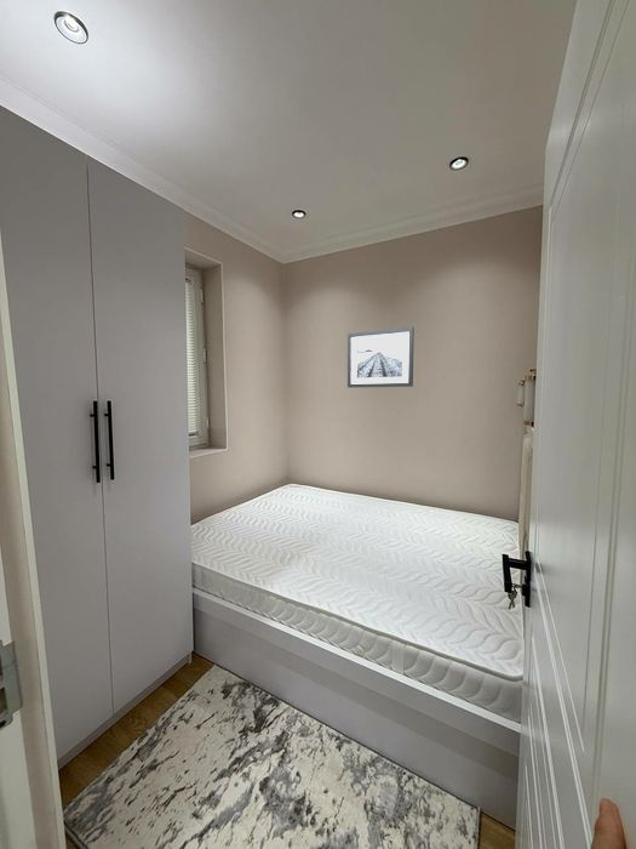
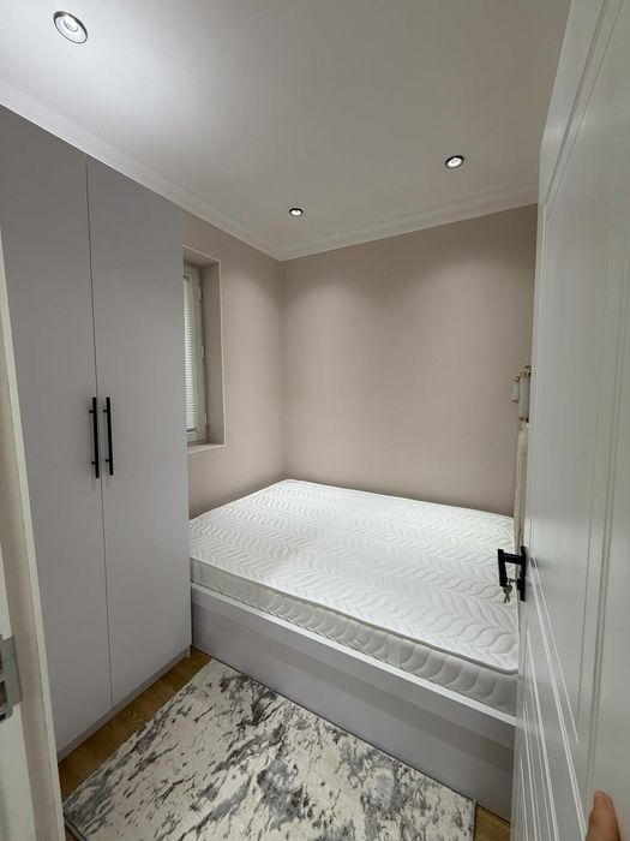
- wall art (378, 359)
